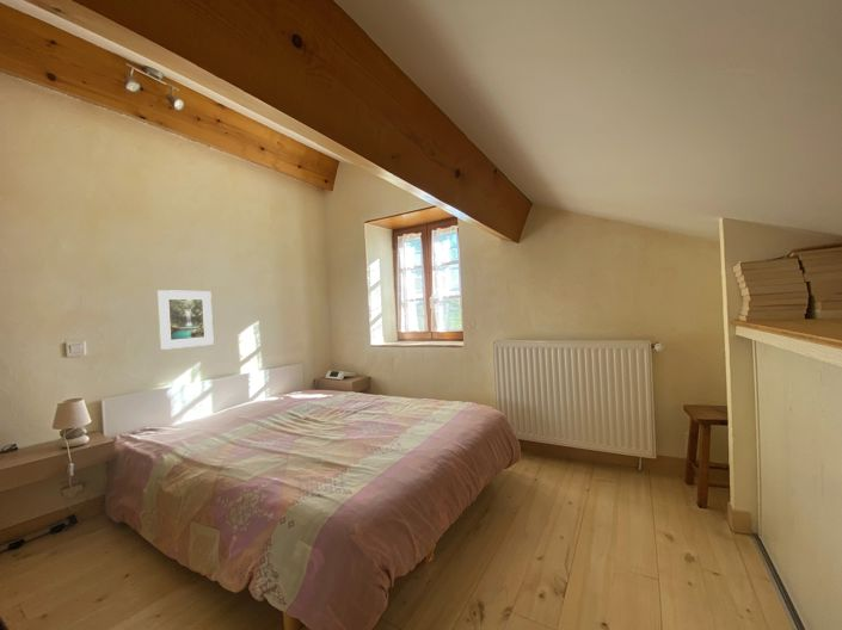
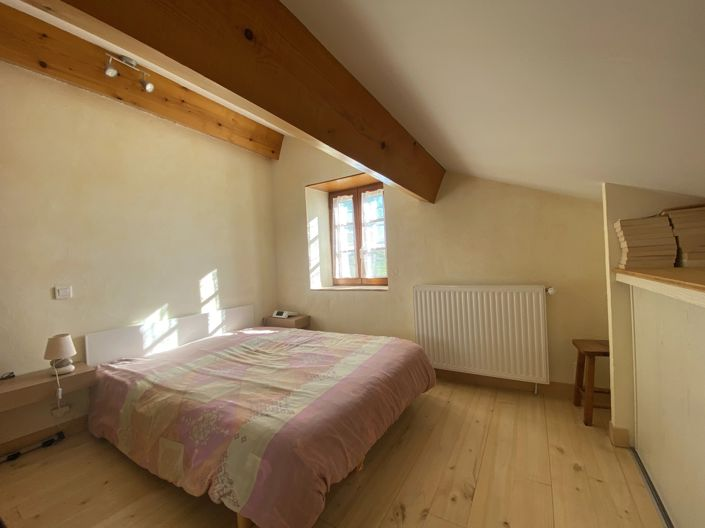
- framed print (186, 319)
